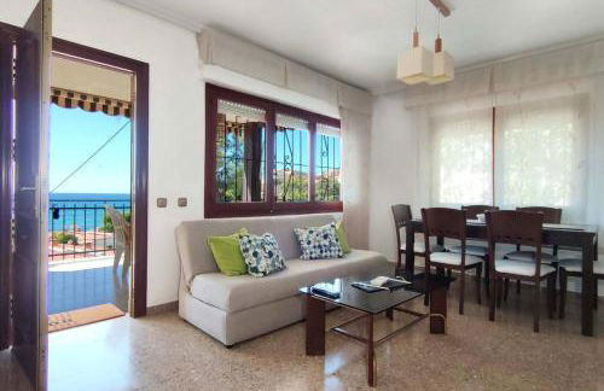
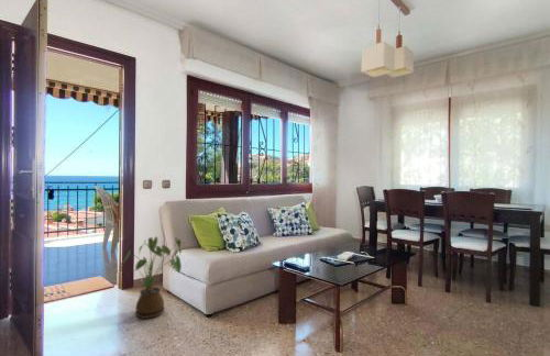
+ house plant (155, 277)
